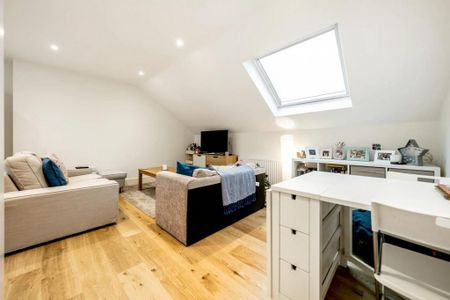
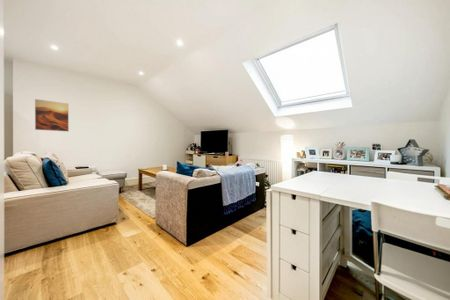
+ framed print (52, 116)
